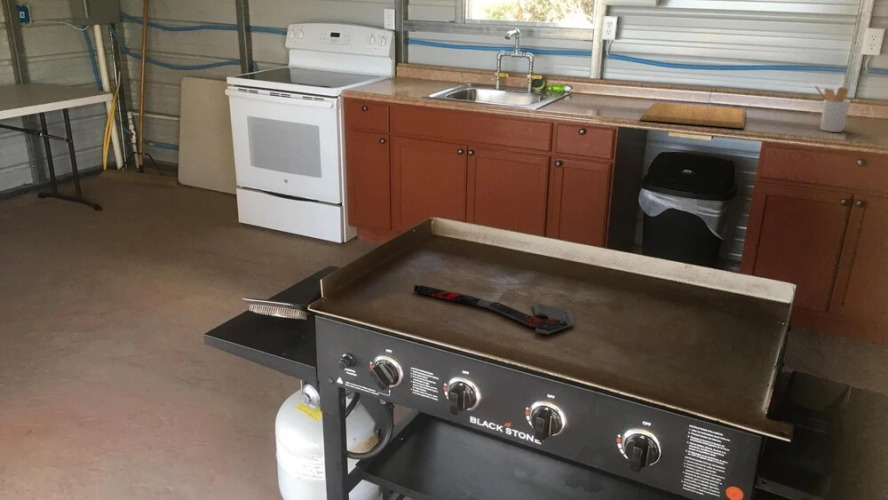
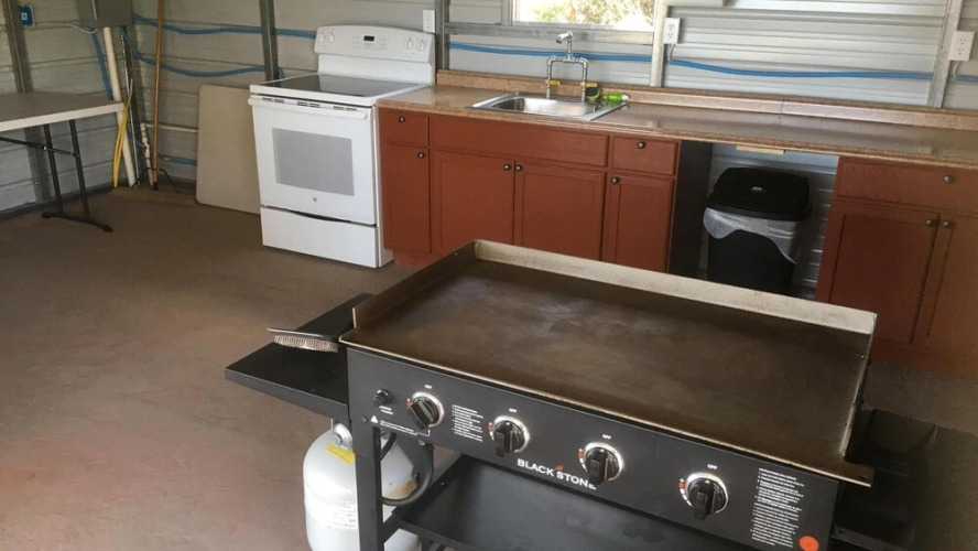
- chopping board (694, 114)
- utensil holder (828, 107)
- spatula (489, 305)
